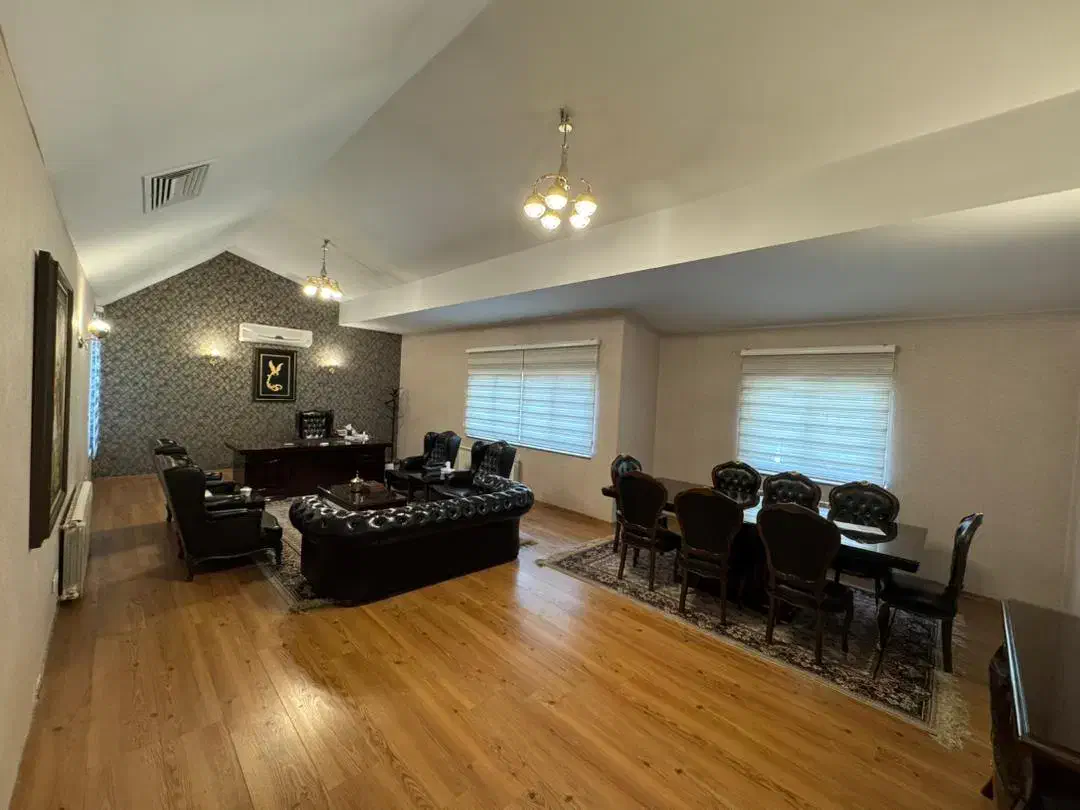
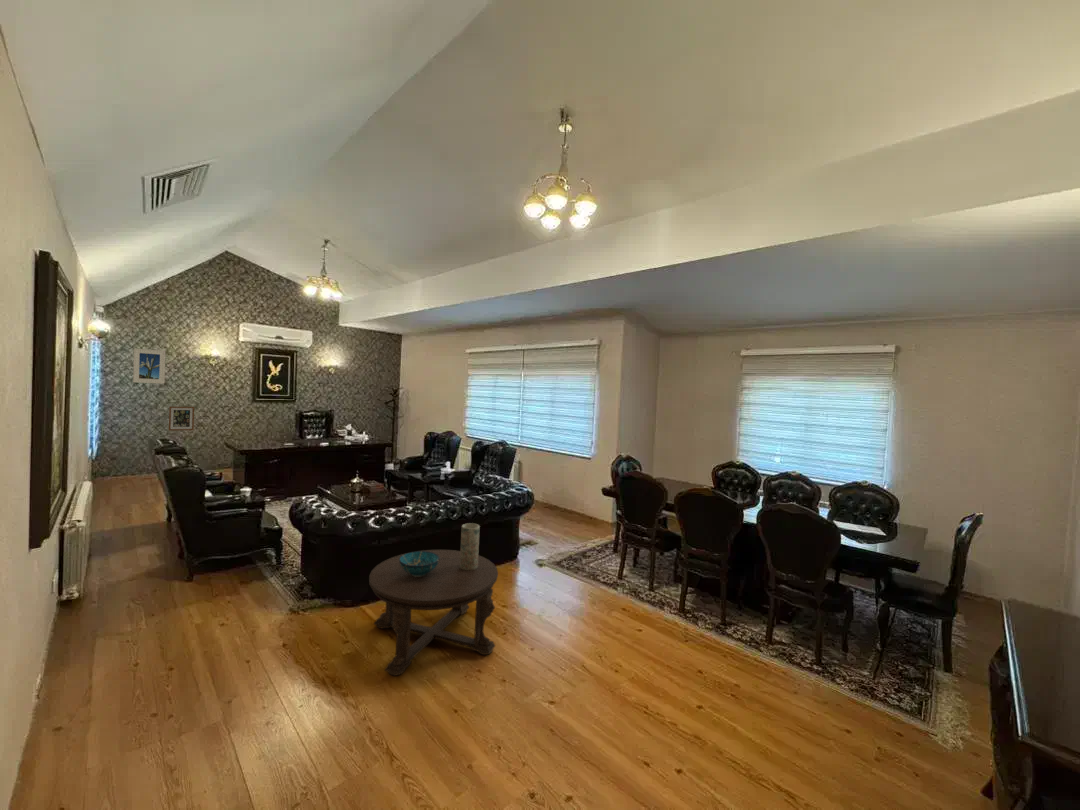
+ vase (469, 546)
+ decorative bowl (419, 565)
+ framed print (149, 366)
+ coffee table (434, 604)
+ wall art (181, 418)
